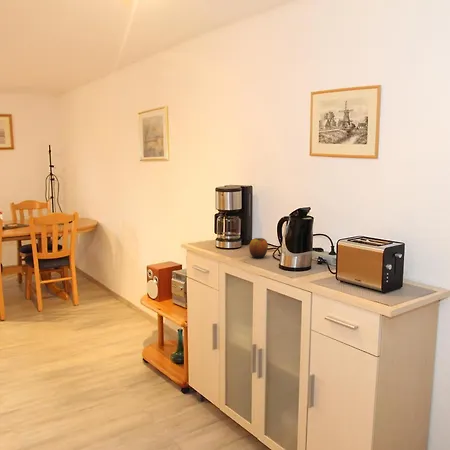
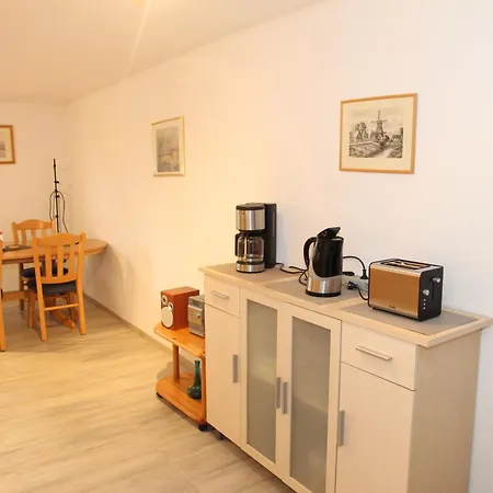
- apple (258, 247)
